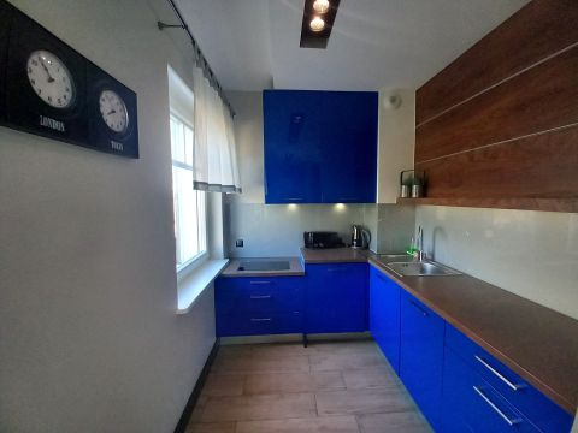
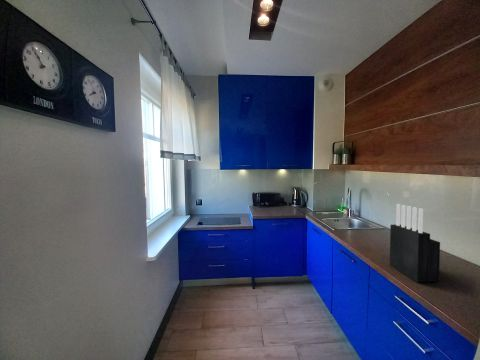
+ knife block (415, 239)
